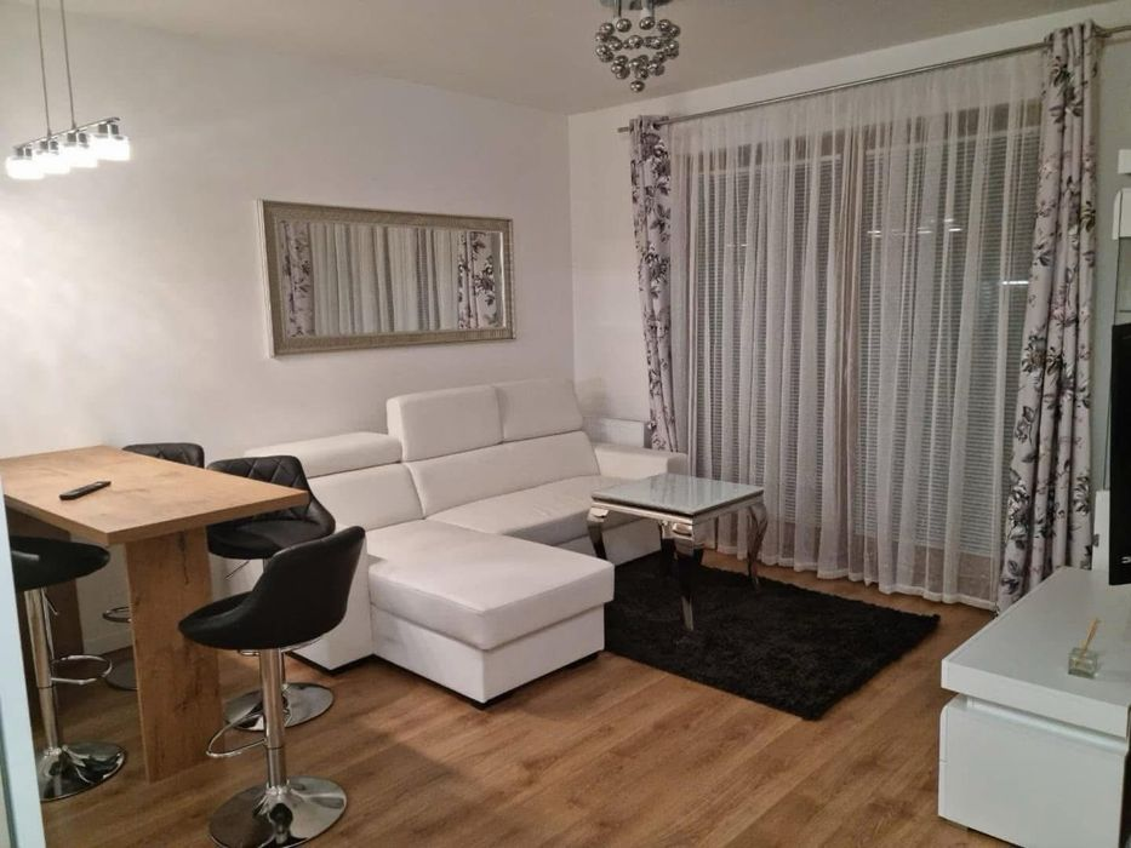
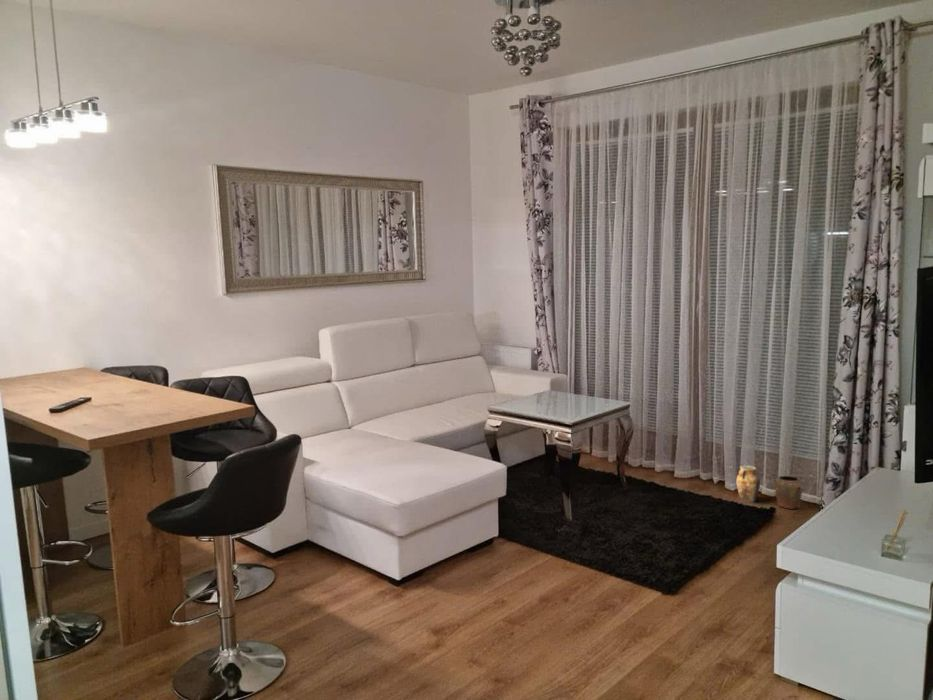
+ jar set (775, 486)
